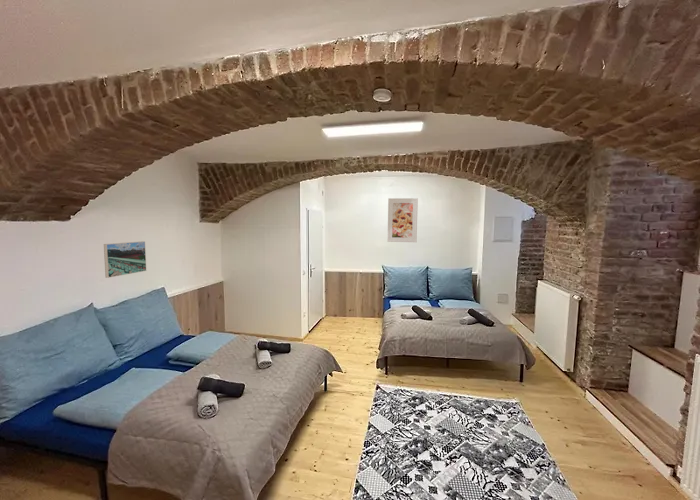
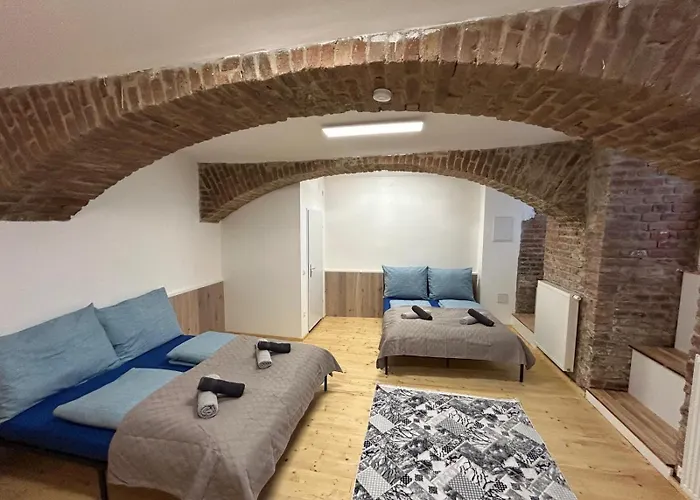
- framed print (126, 258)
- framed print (402, 220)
